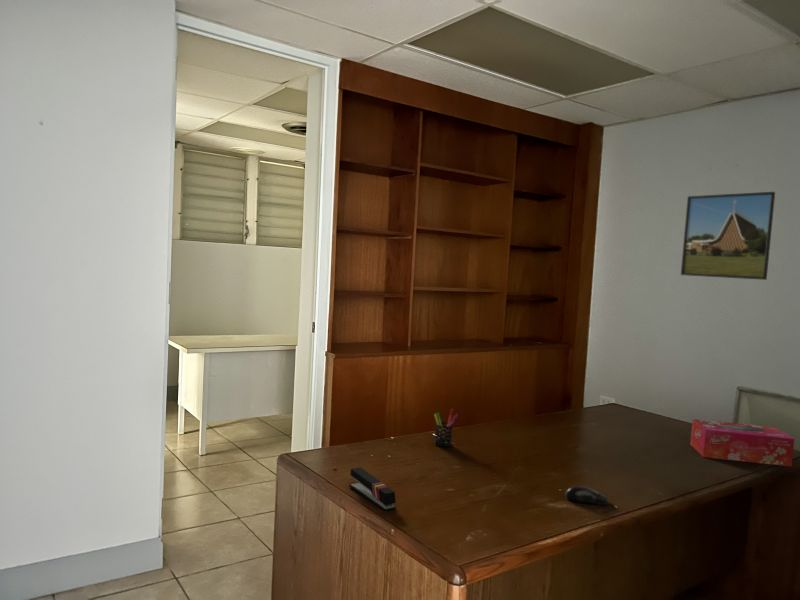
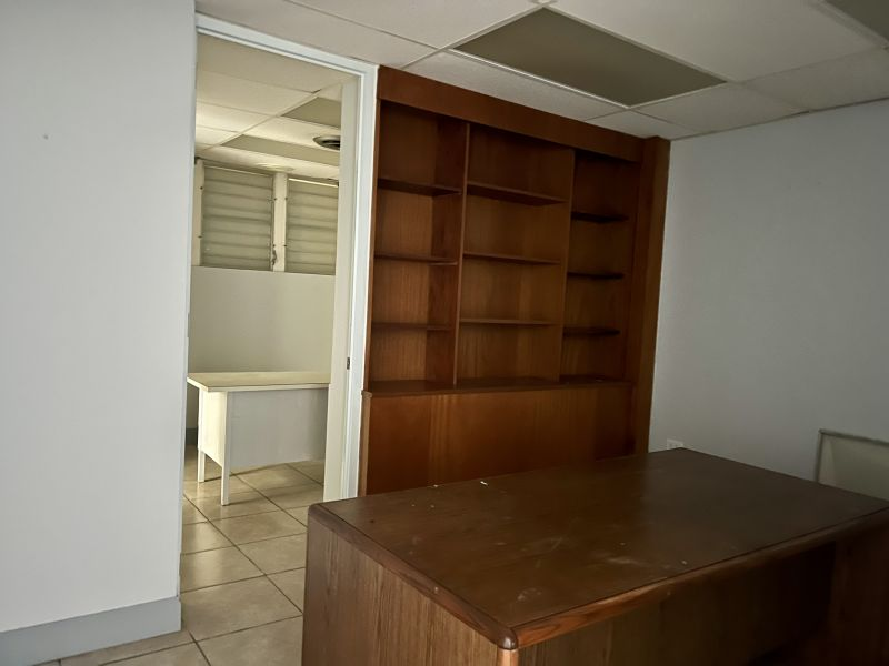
- stapler (371, 487)
- computer mouse (587, 494)
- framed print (725, 235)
- tissue box (739, 441)
- pen holder (444, 426)
